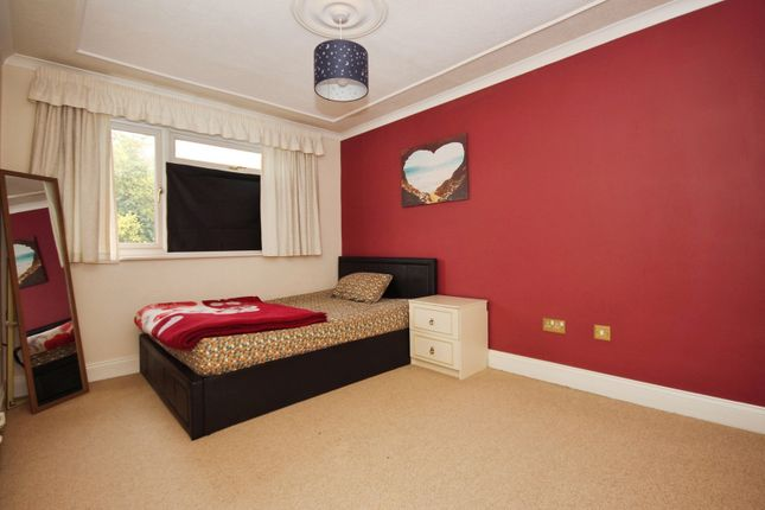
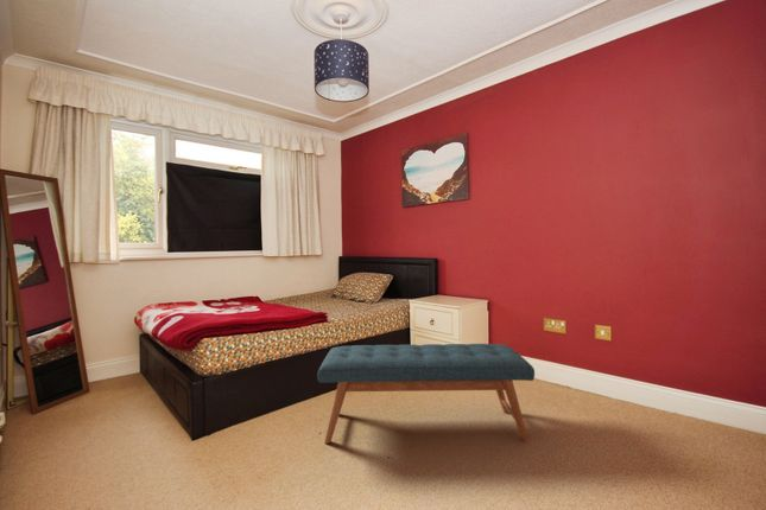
+ bench (422, 388)
